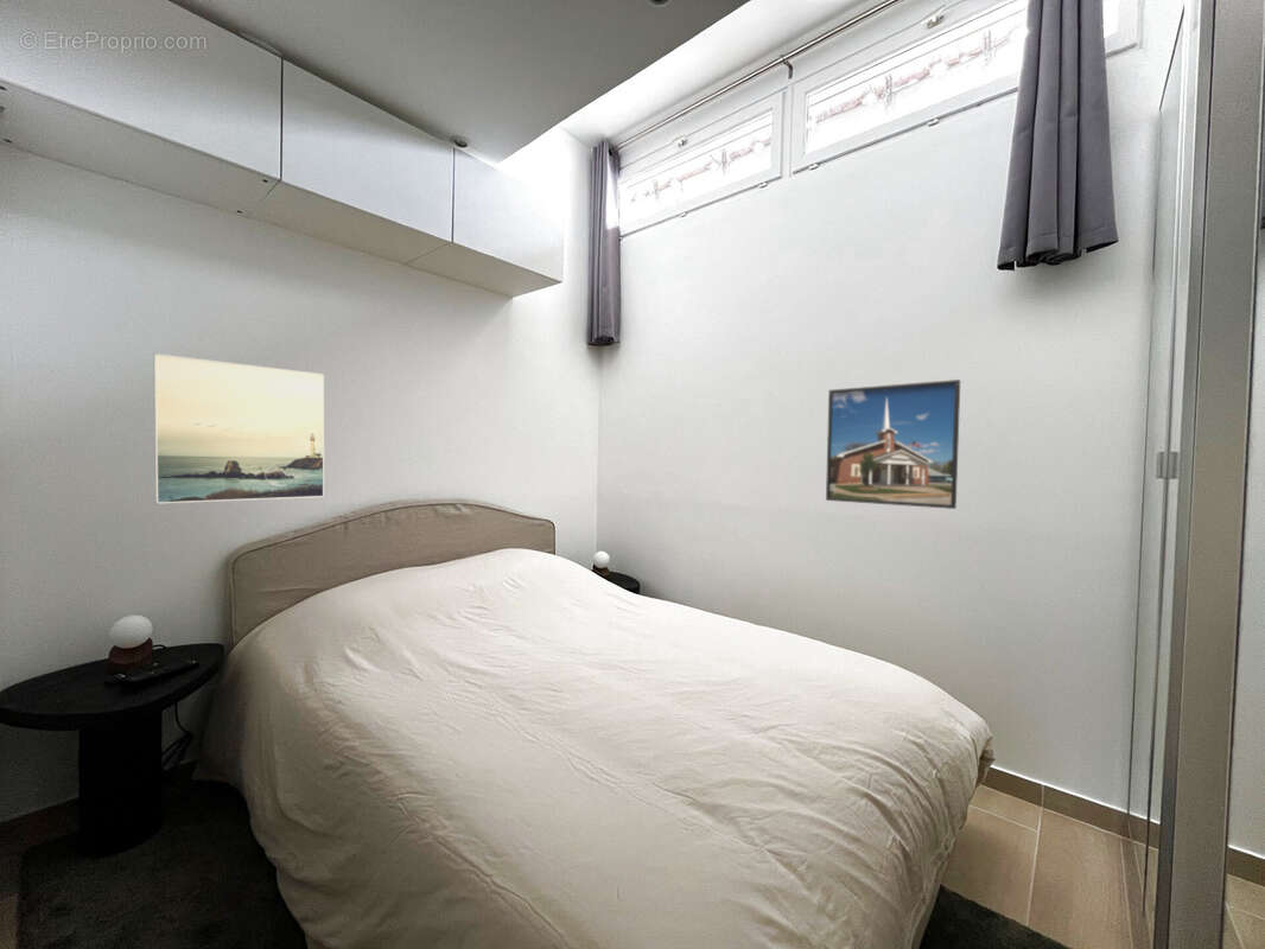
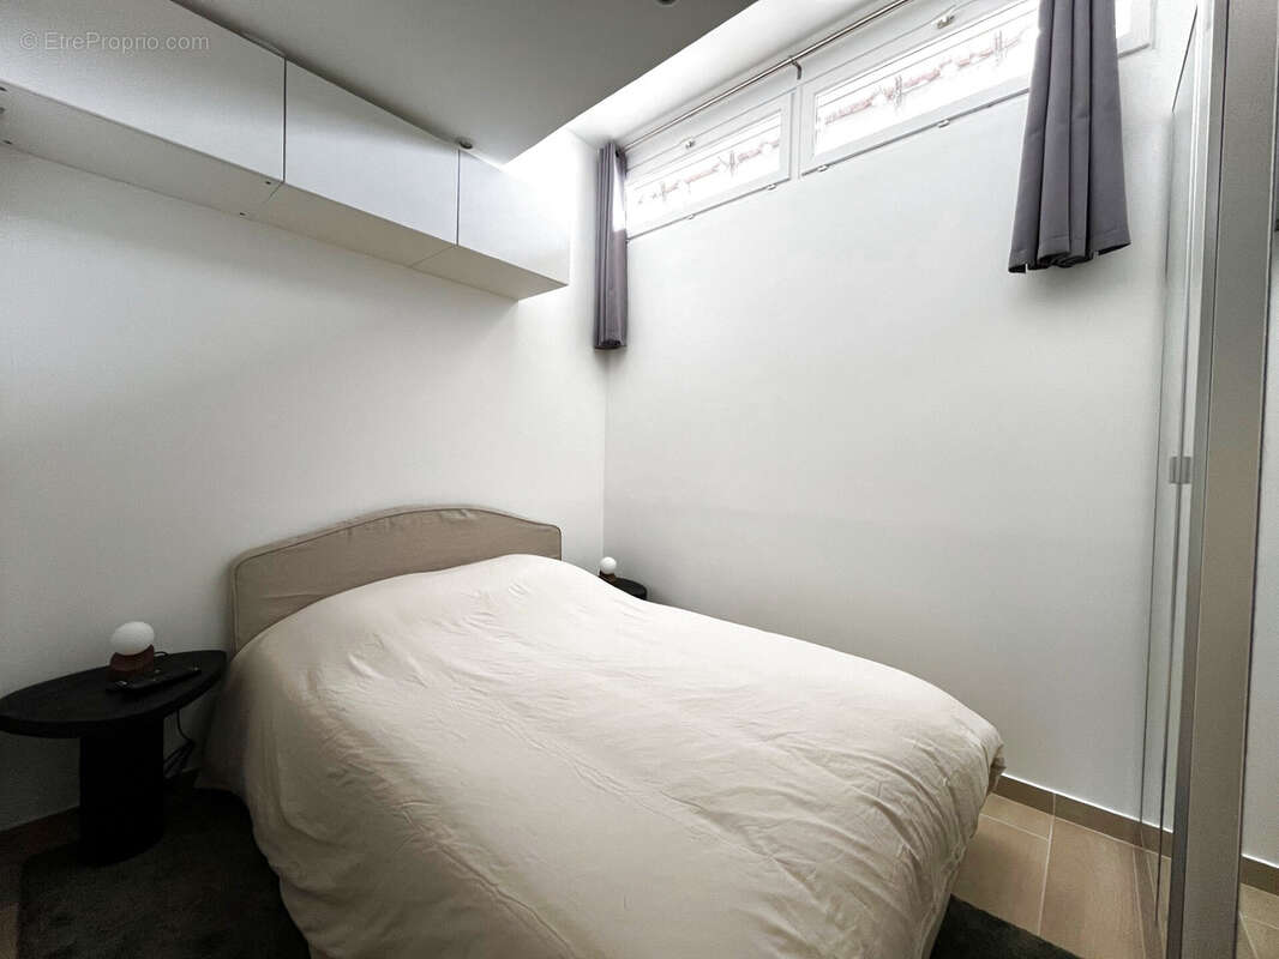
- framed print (247, 432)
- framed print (888, 445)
